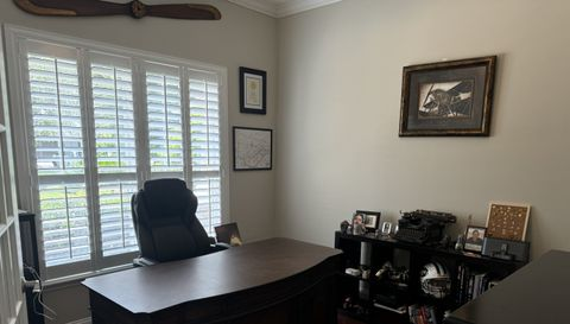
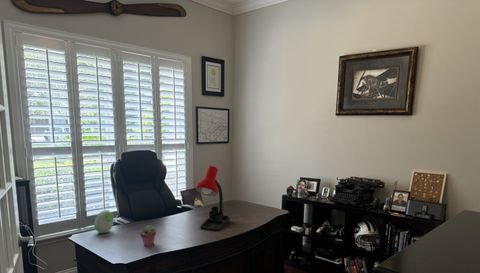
+ potted succulent (148, 234)
+ decorative egg (104, 221)
+ desk lamp (213, 195)
